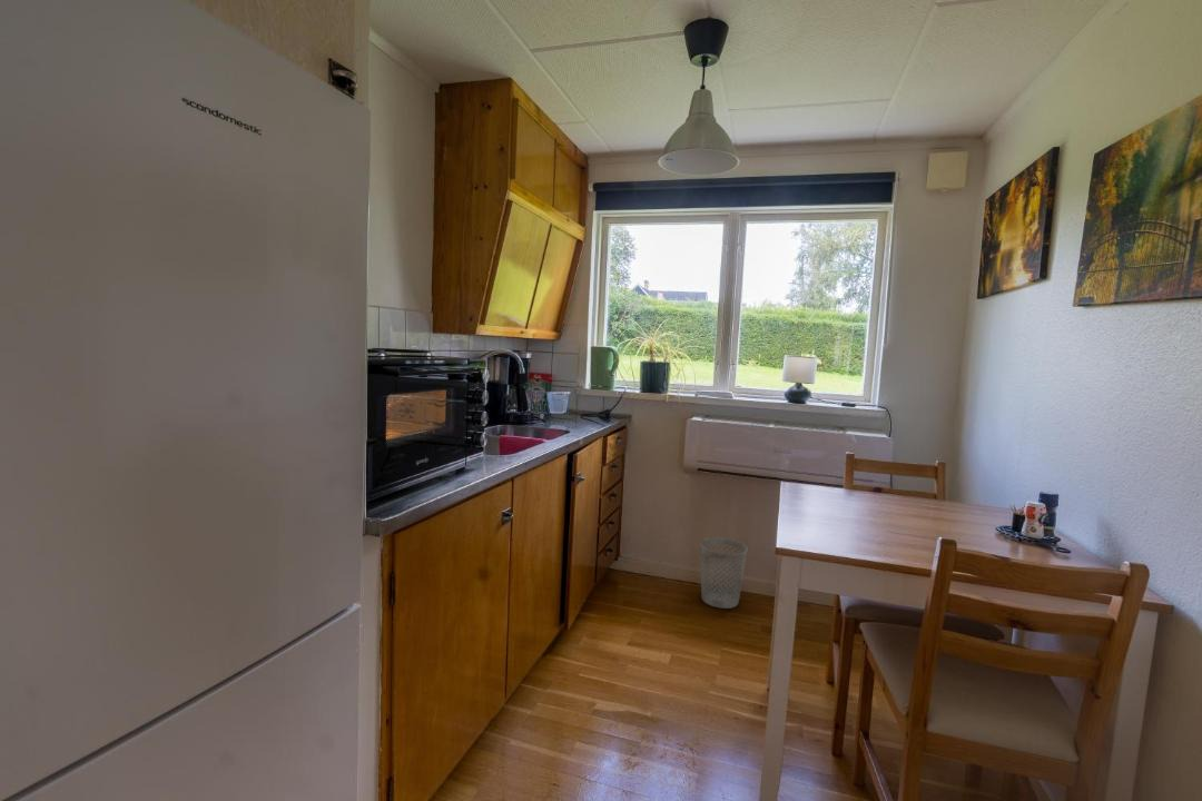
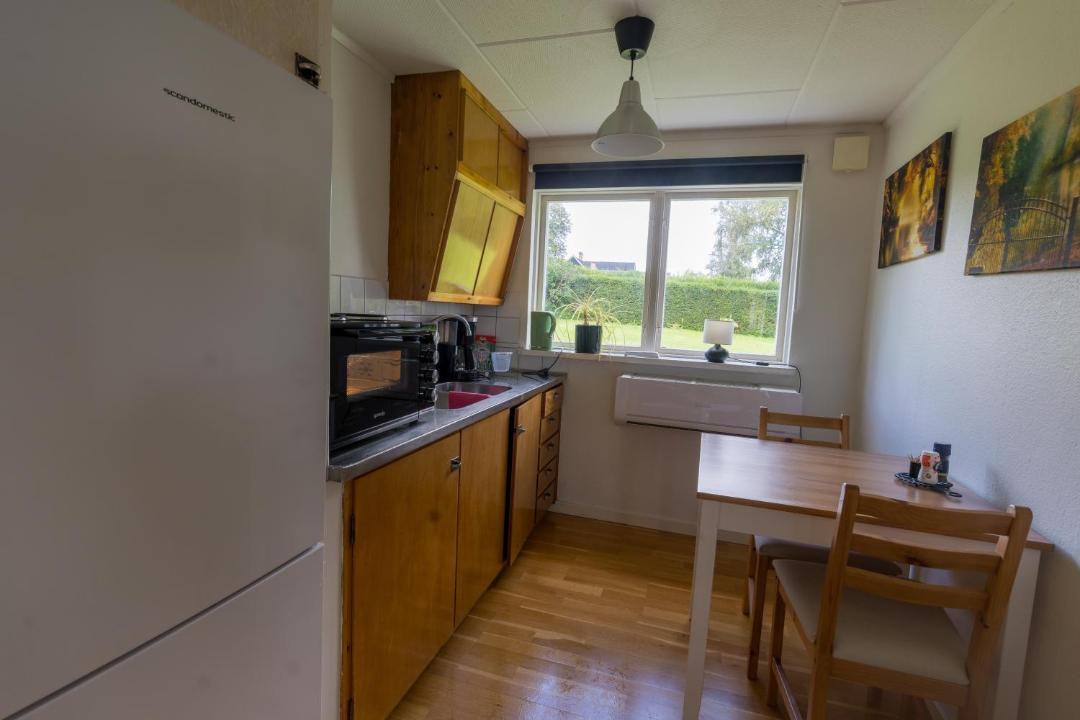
- wastebasket (722, 573)
